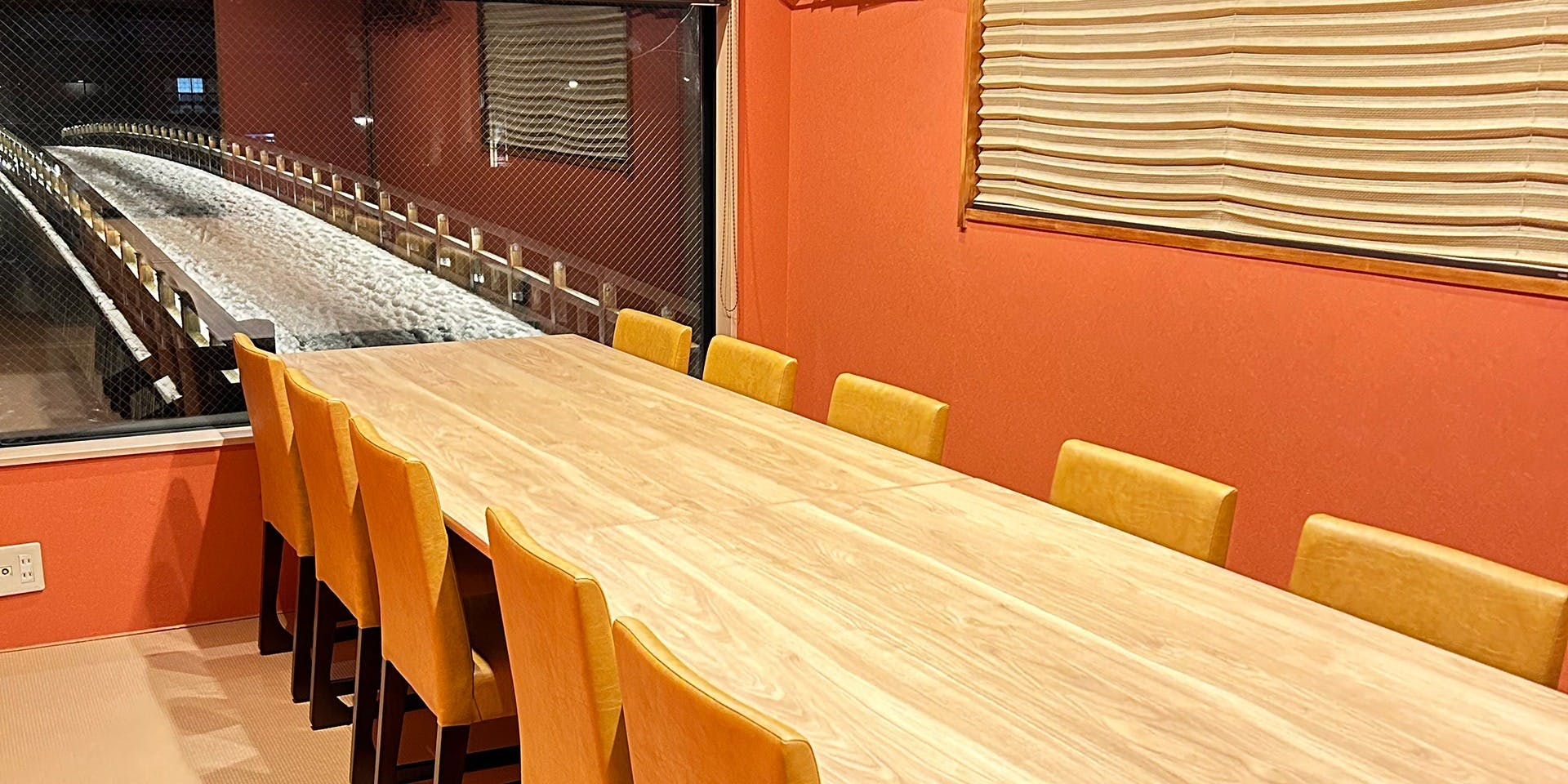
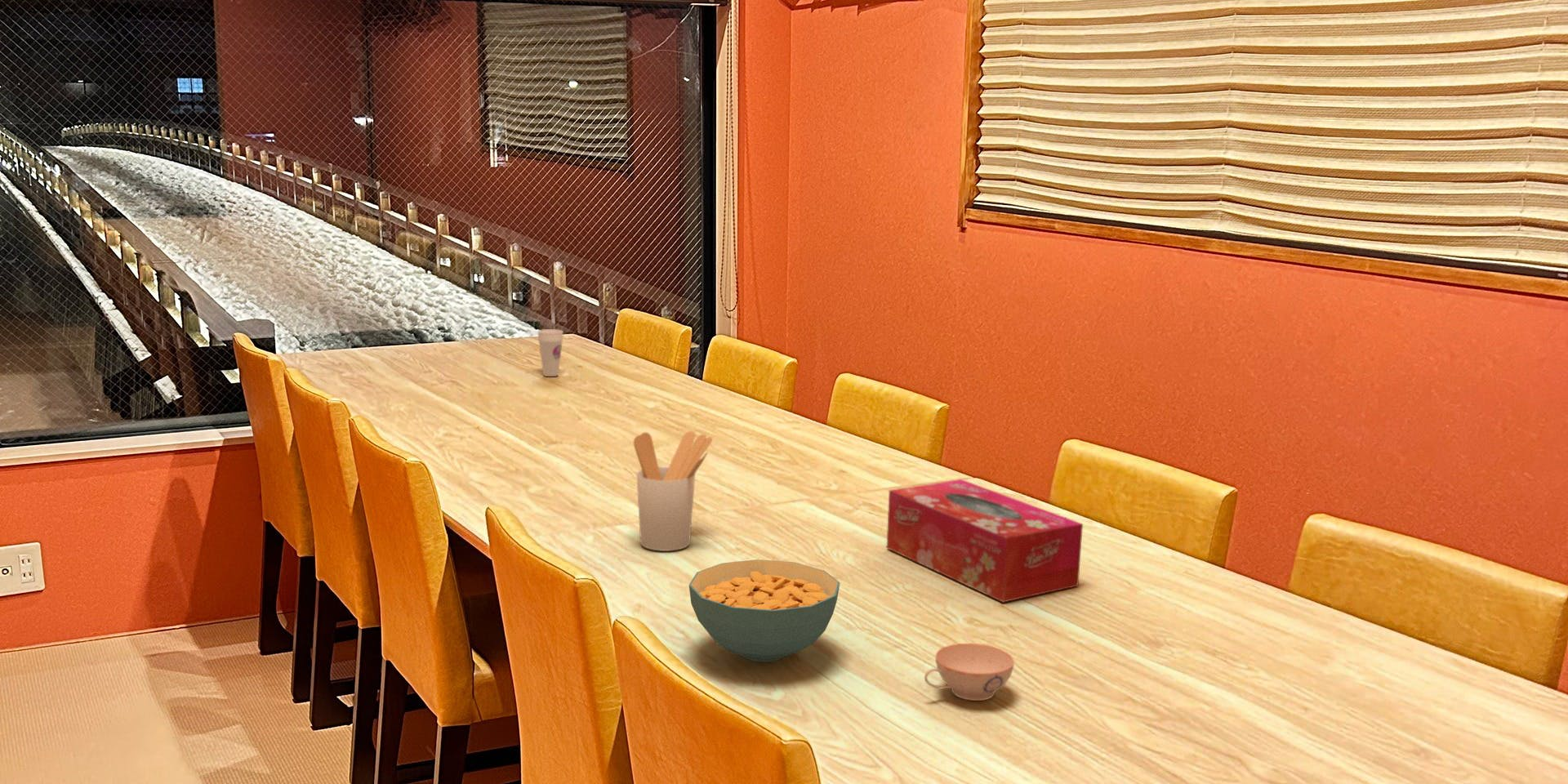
+ teacup (965, 676)
+ cup (550, 353)
+ utensil holder (675, 488)
+ tissue box (980, 536)
+ cereal bowl (764, 618)
